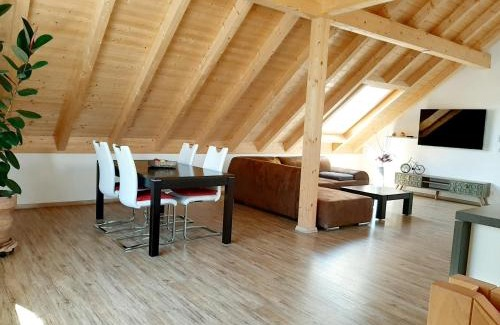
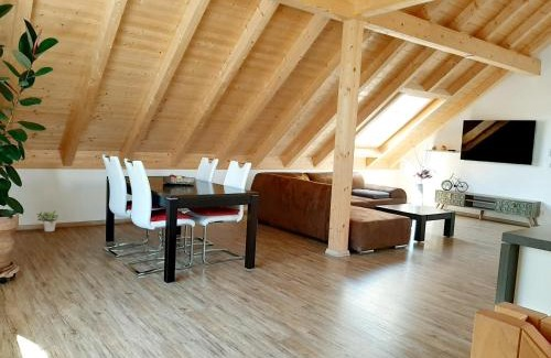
+ potted plant (47, 220)
